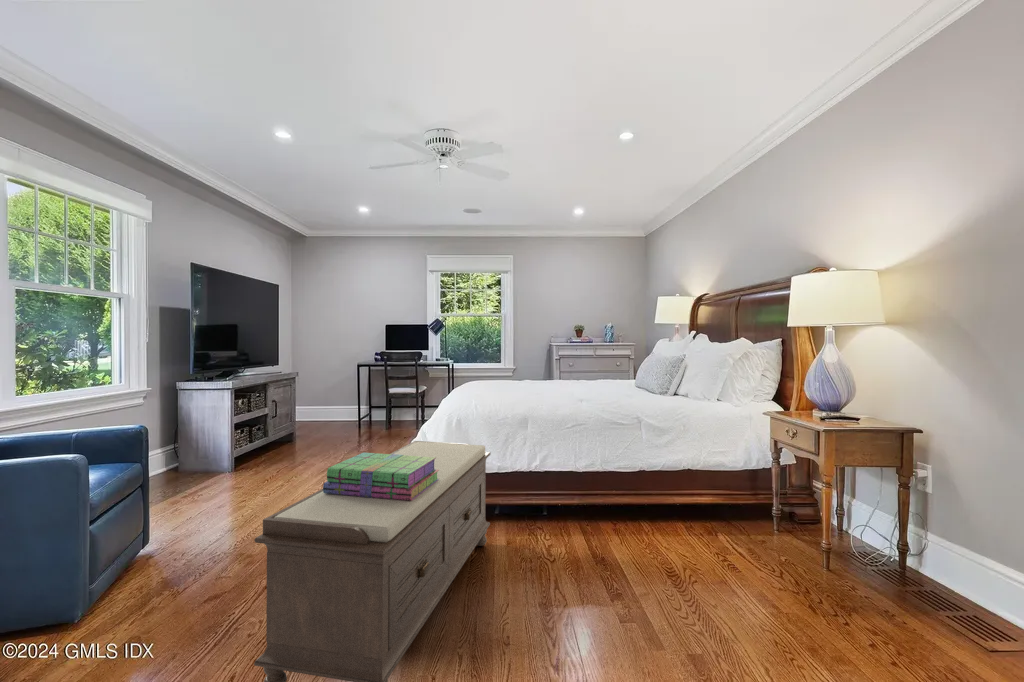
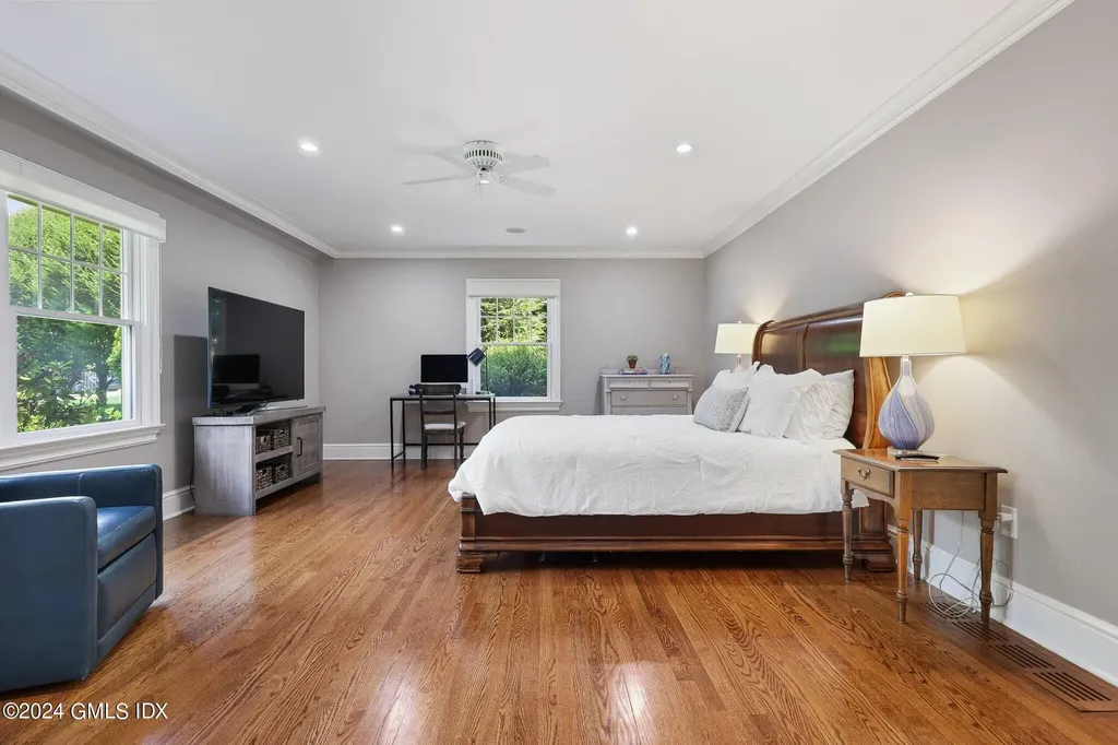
- stack of books (383, 474)
- bench (404, 534)
